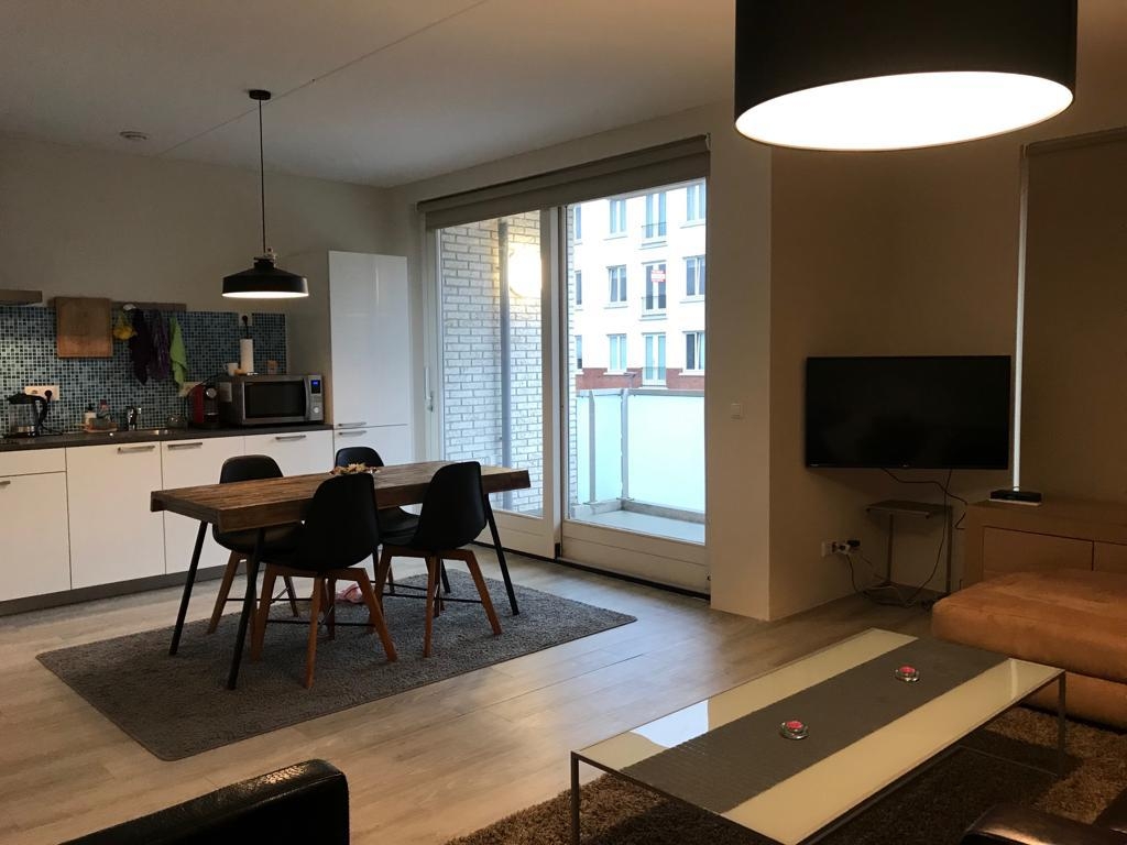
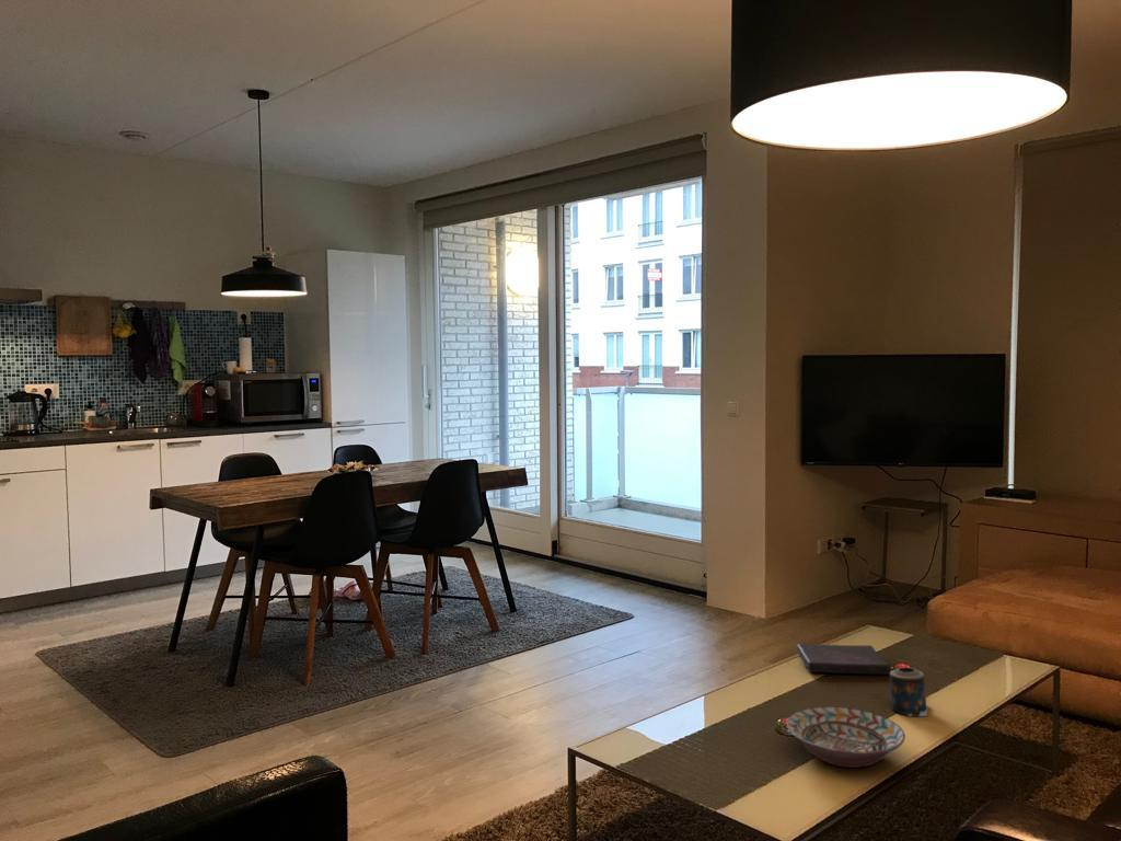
+ candle (912, 689)
+ book (841, 658)
+ decorative bowl (844, 741)
